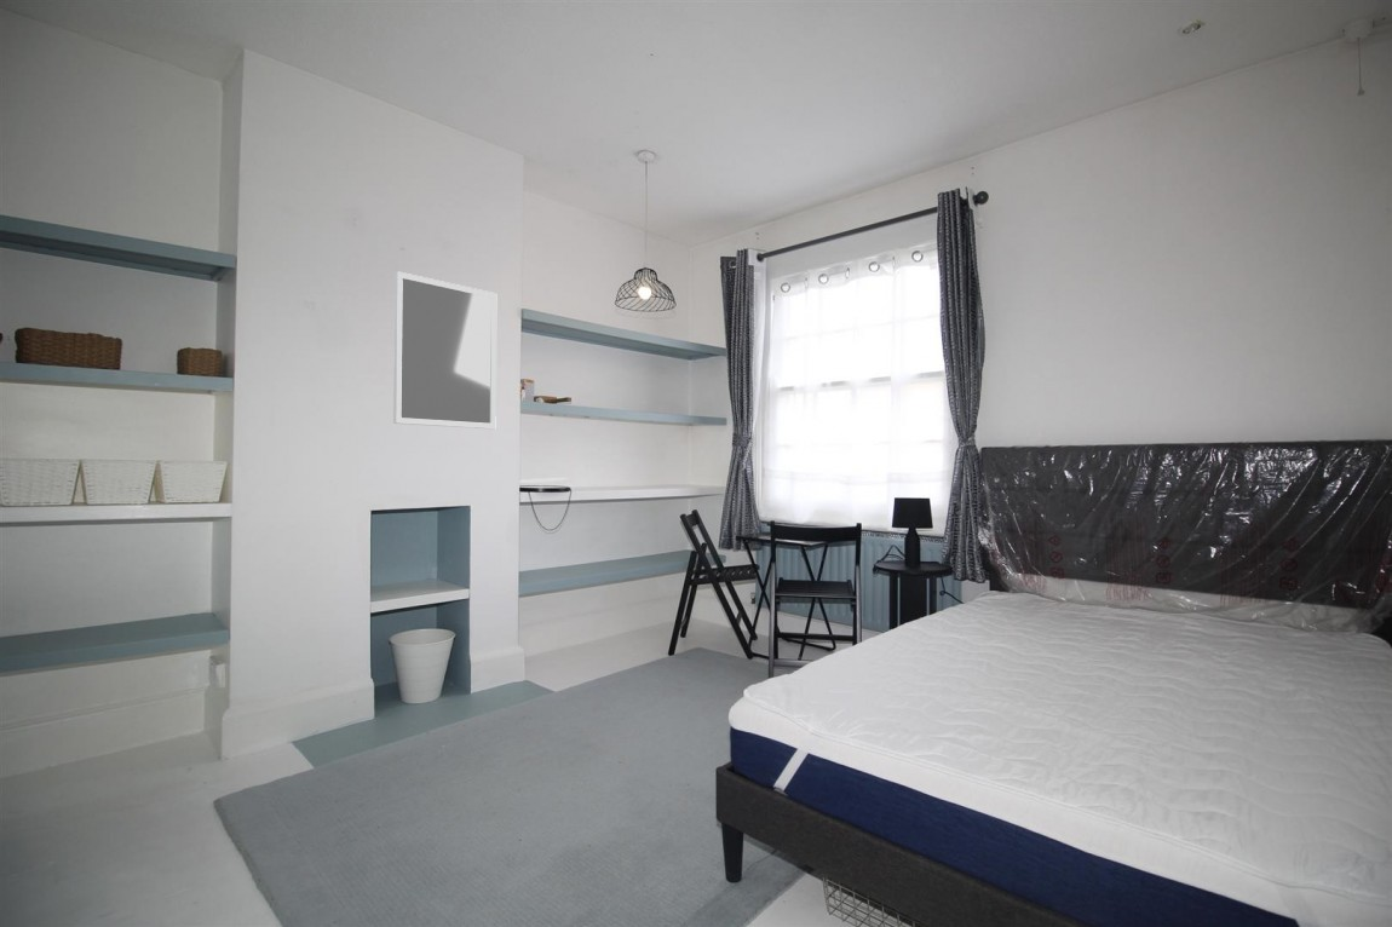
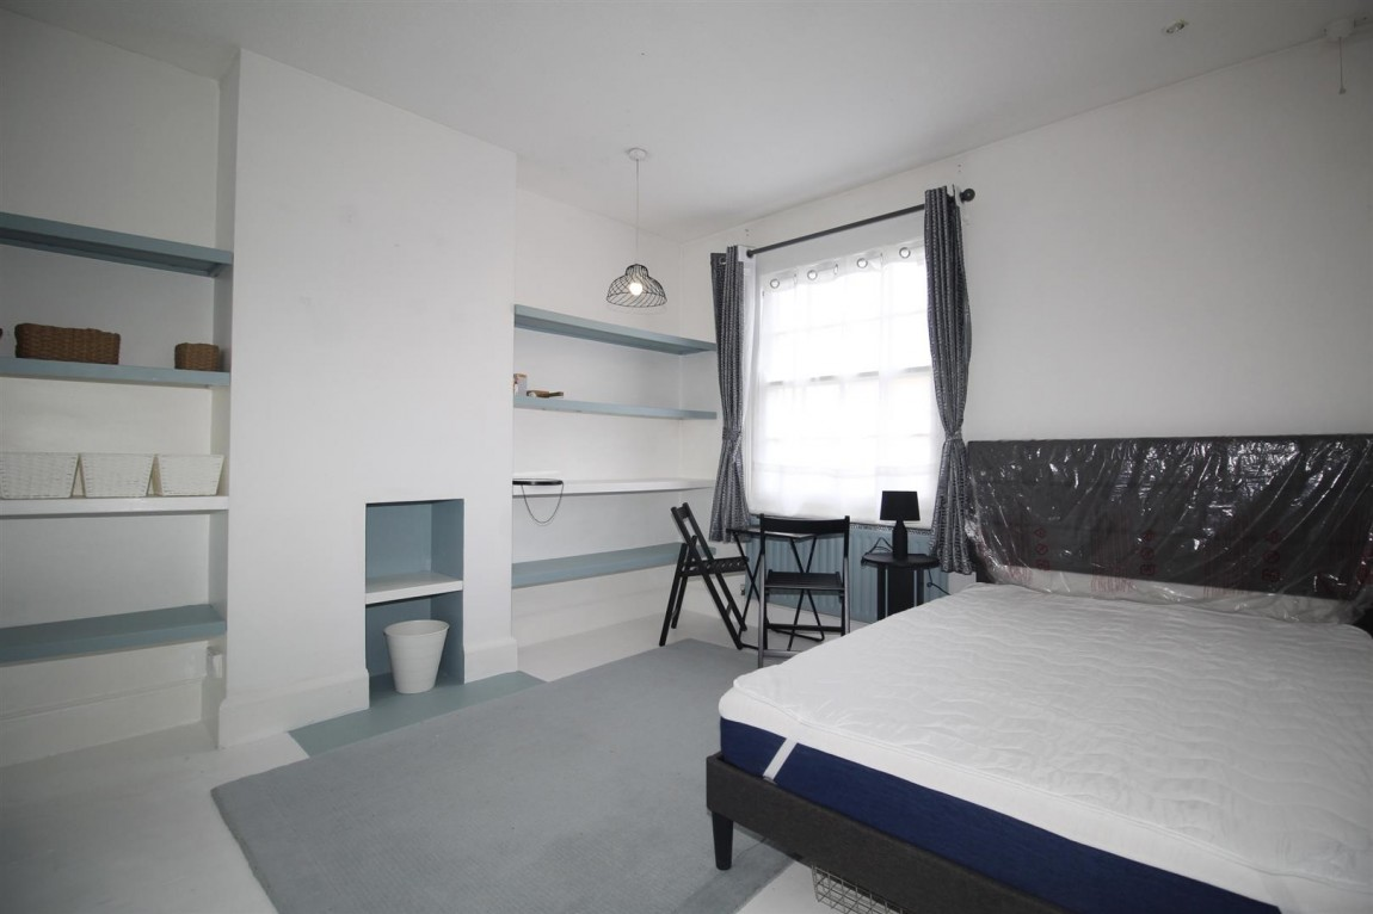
- home mirror (447, 355)
